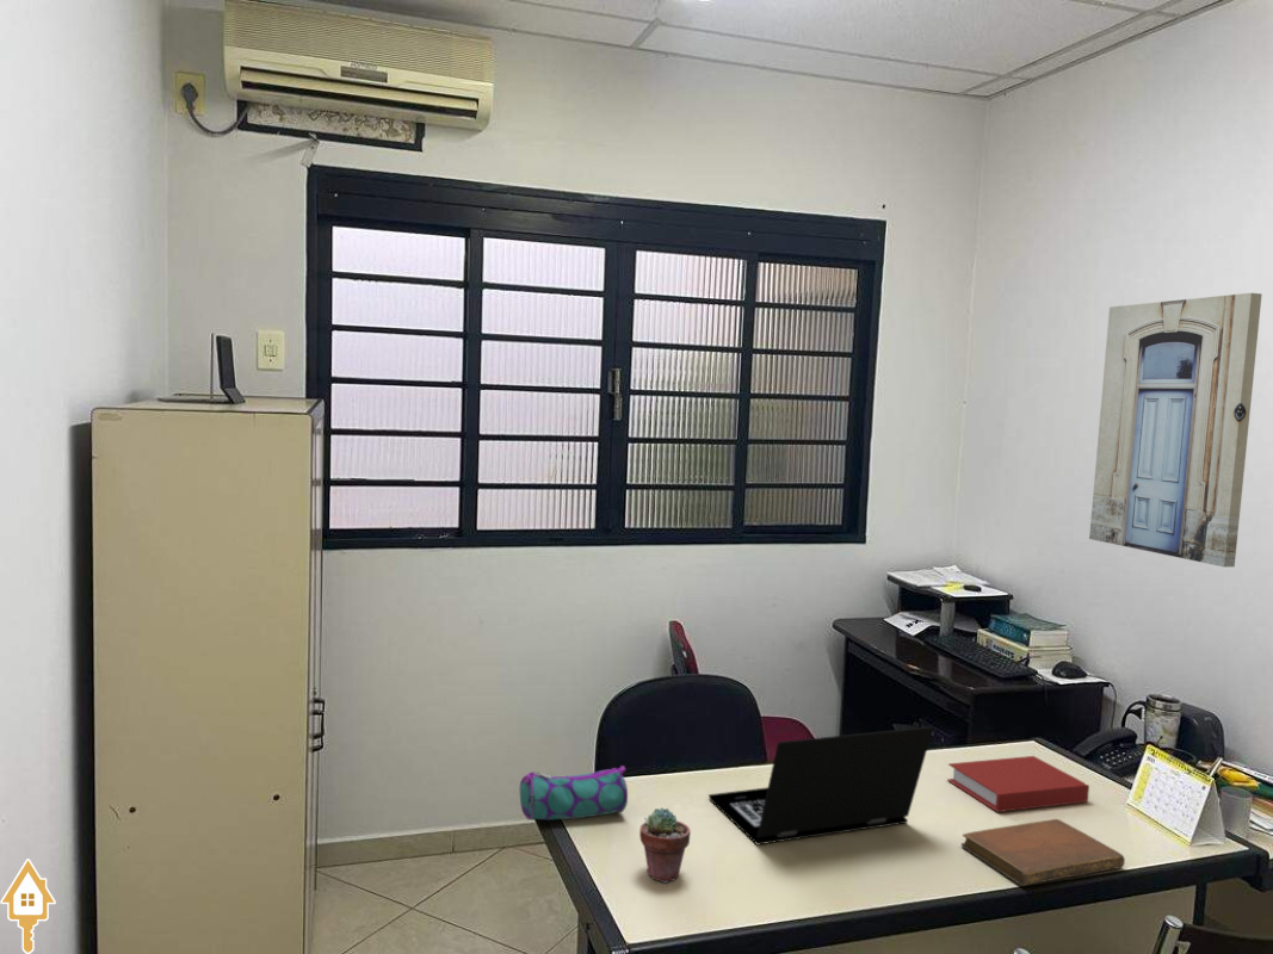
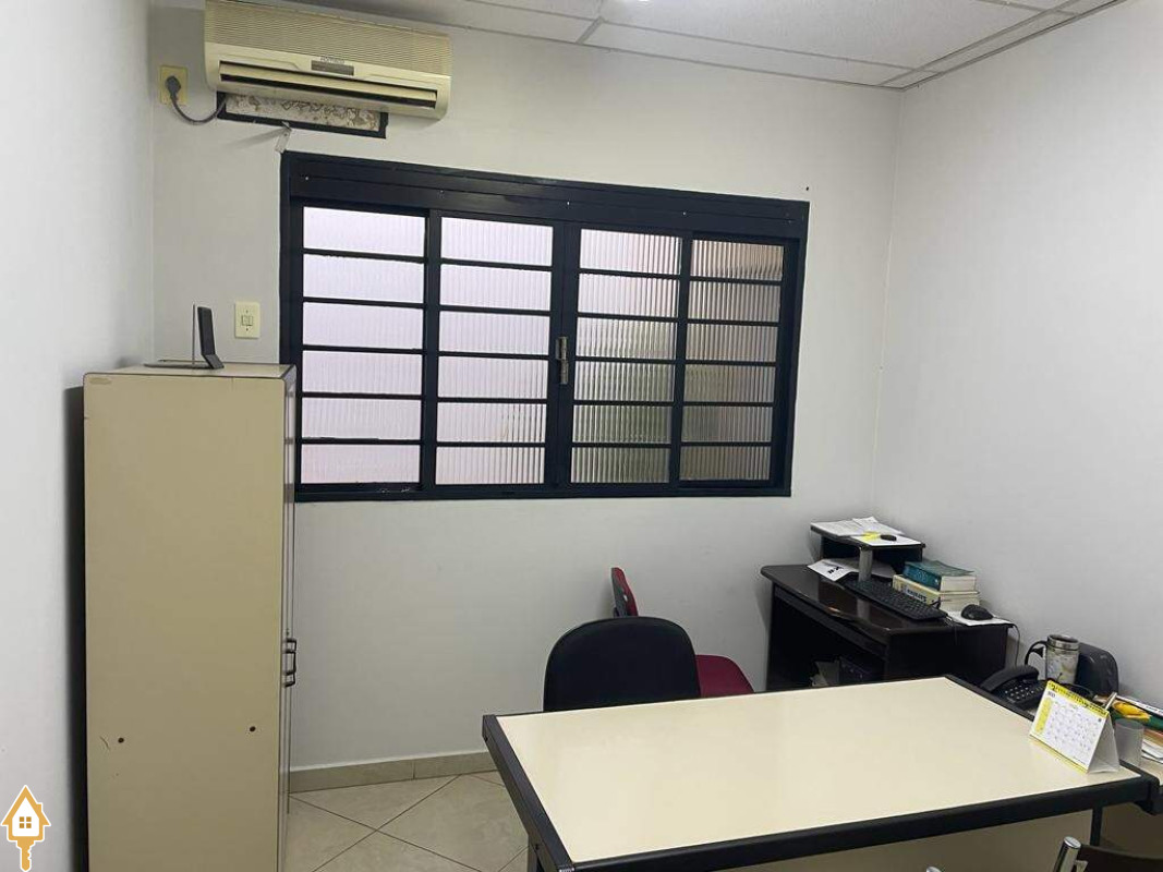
- notebook (1042, 850)
- book (1016, 782)
- potted succulent (663, 841)
- laptop (816, 763)
- pencil case (574, 792)
- wall art (1167, 427)
